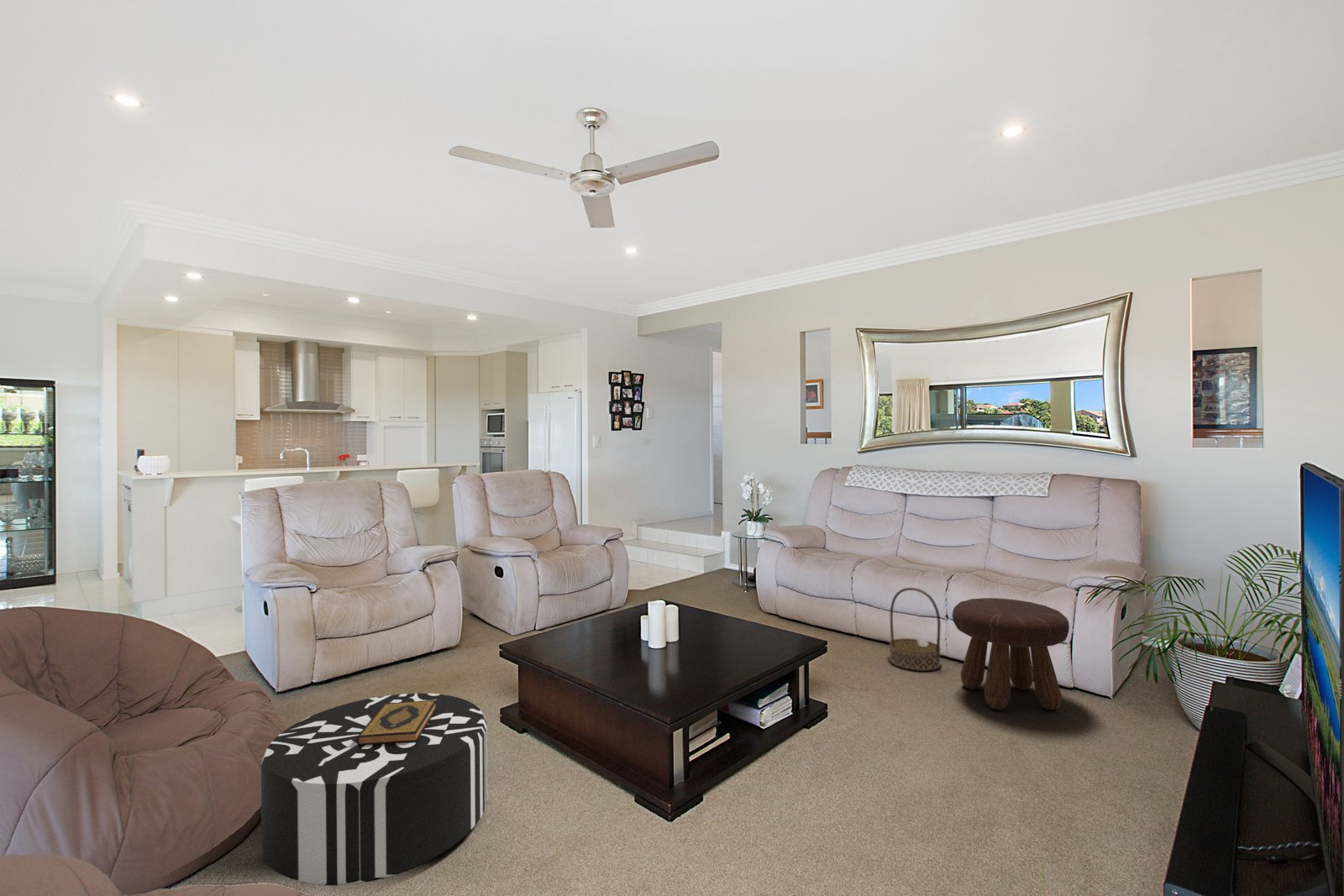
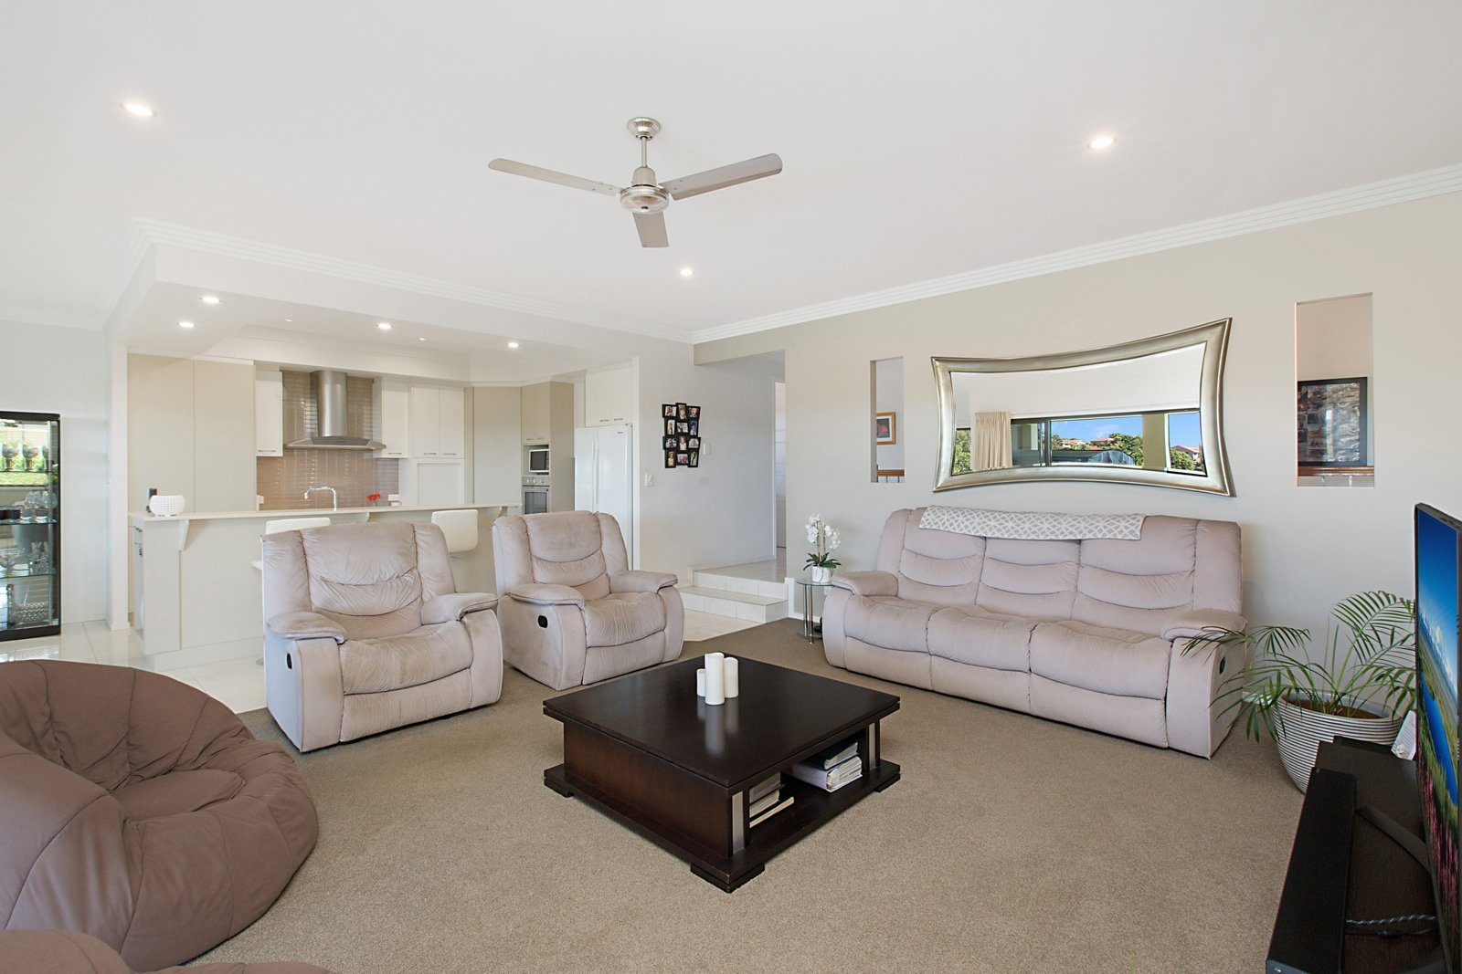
- pouf (381, 776)
- hardback book (399, 720)
- footstool (1008, 652)
- basket (911, 638)
